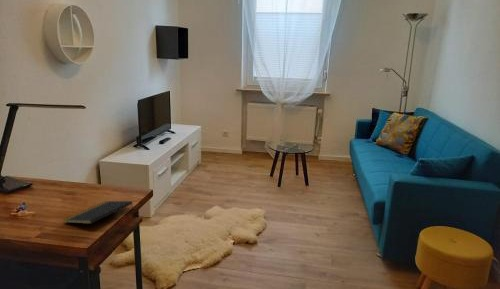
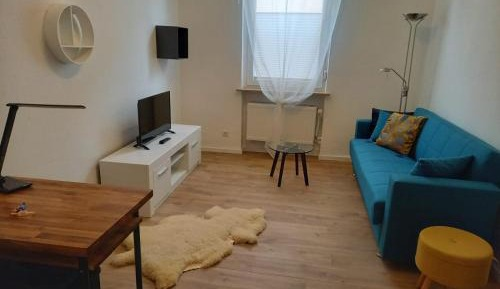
- notepad (99, 211)
